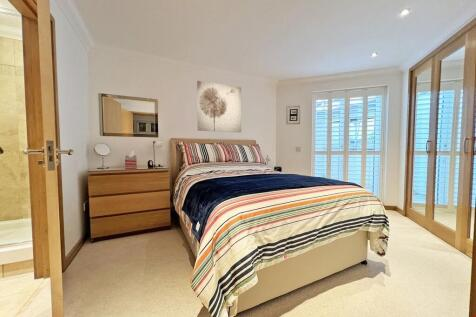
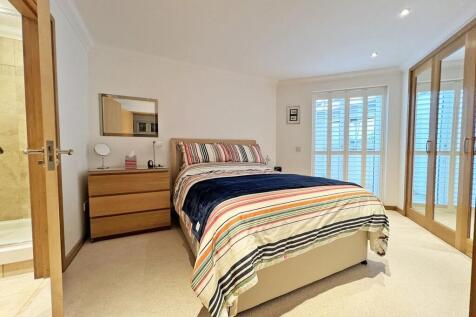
- wall art (220, 108)
